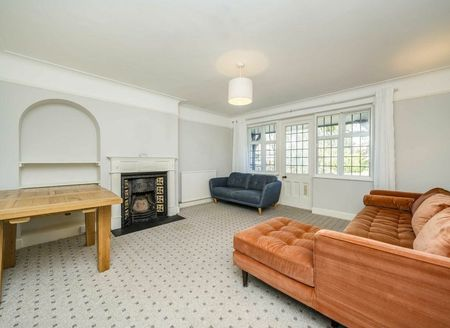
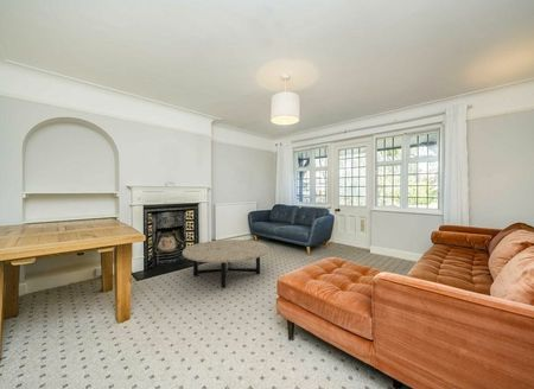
+ coffee table (227, 261)
